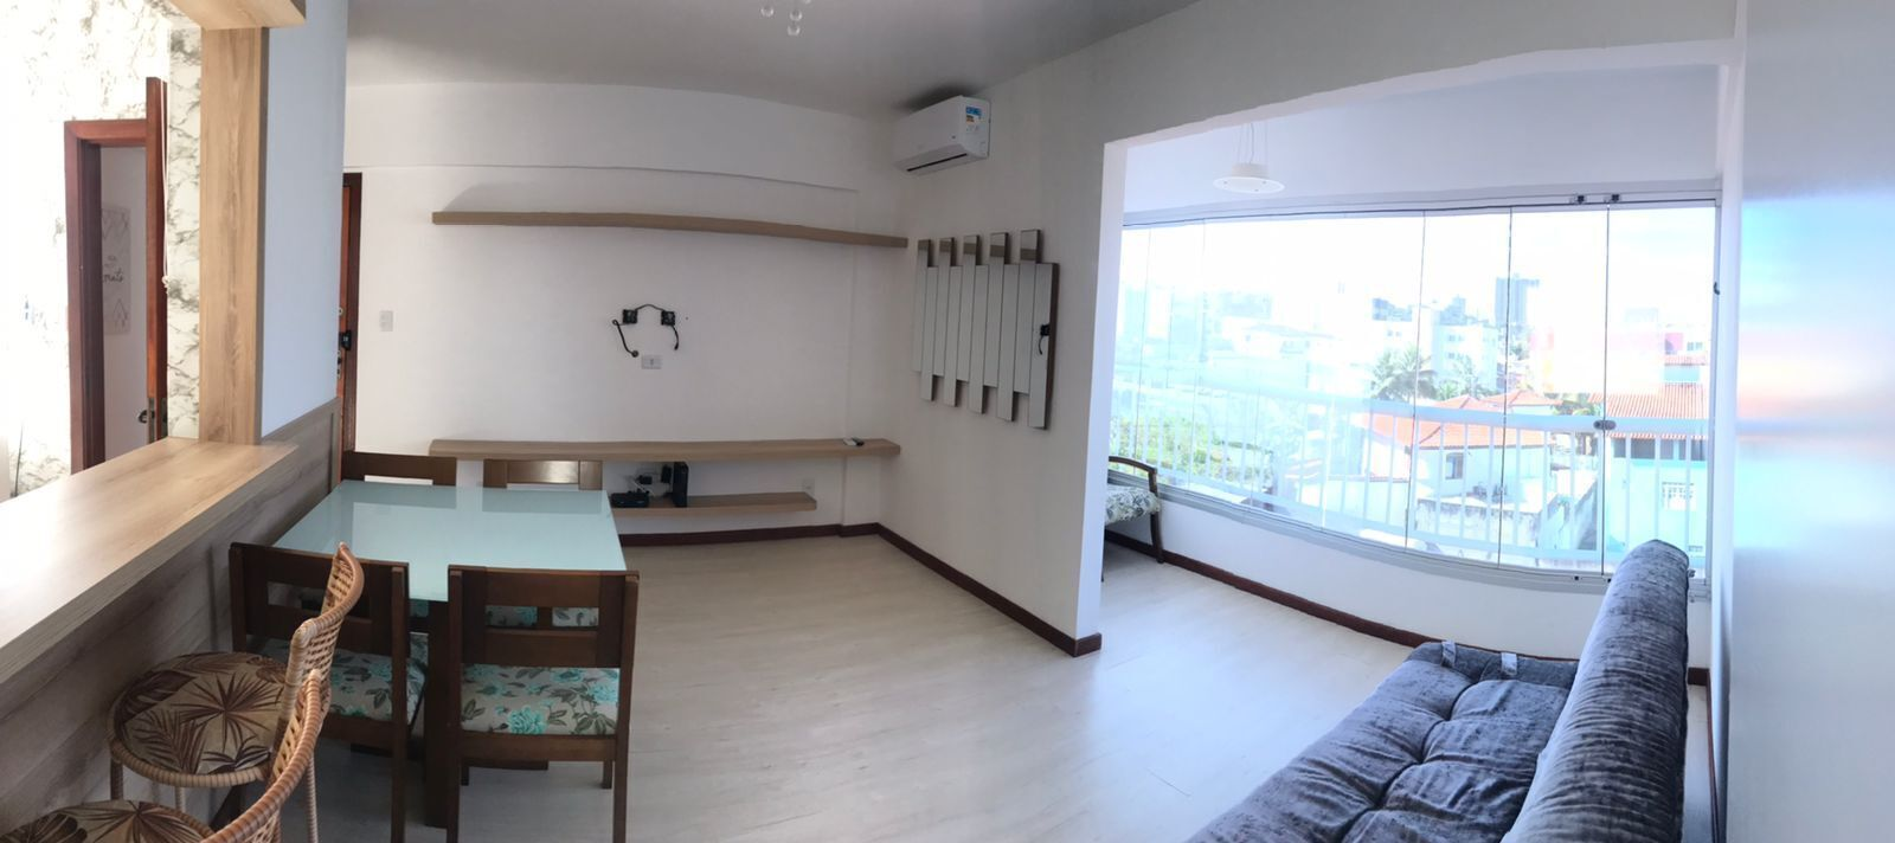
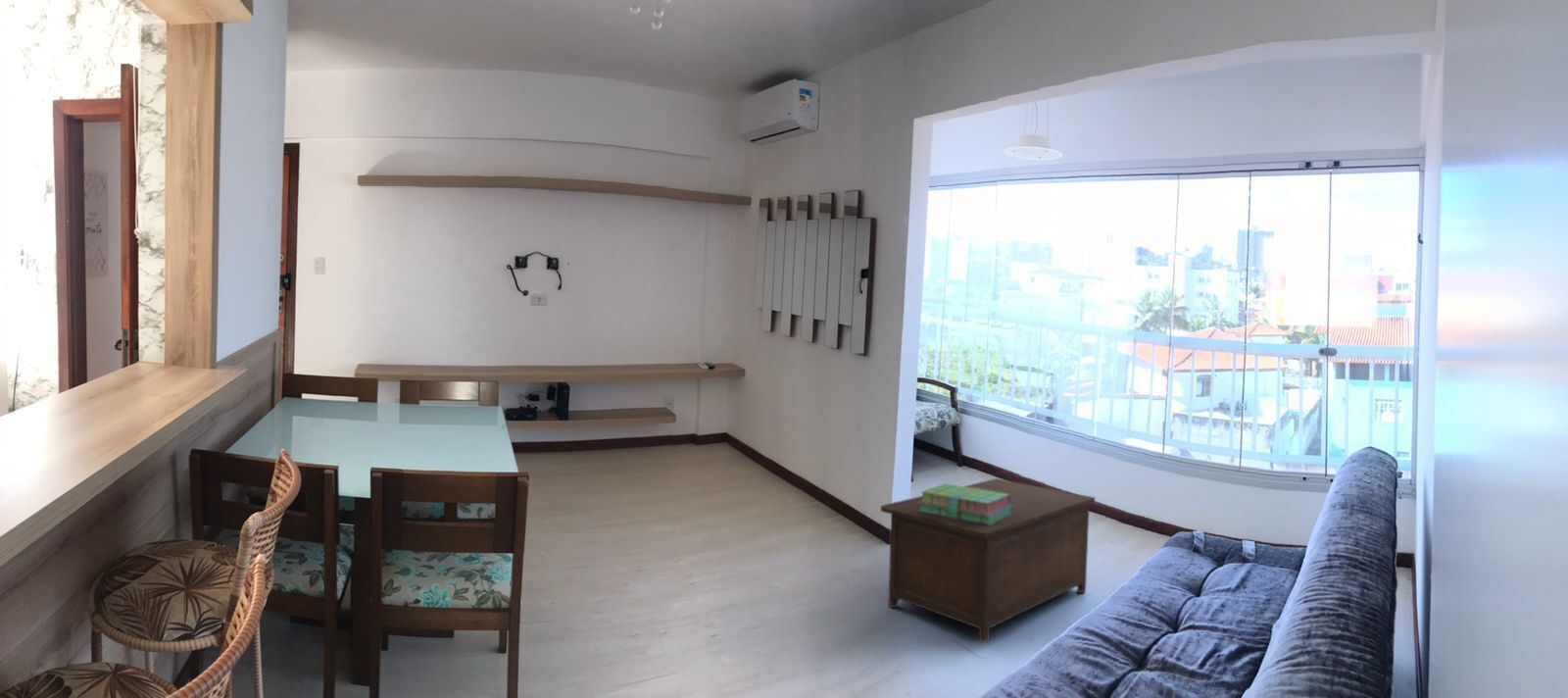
+ cabinet (990, 550)
+ stack of books (964, 502)
